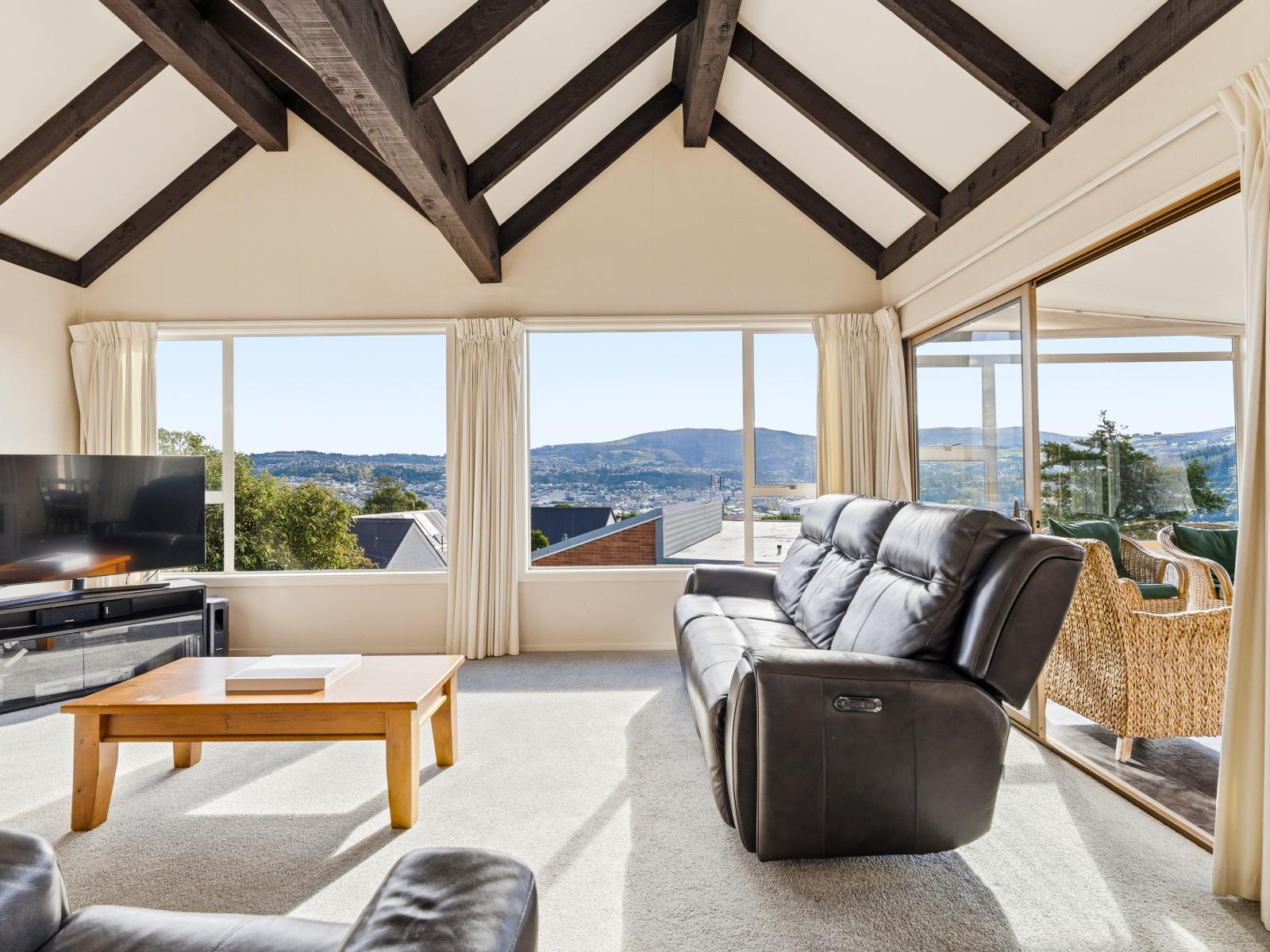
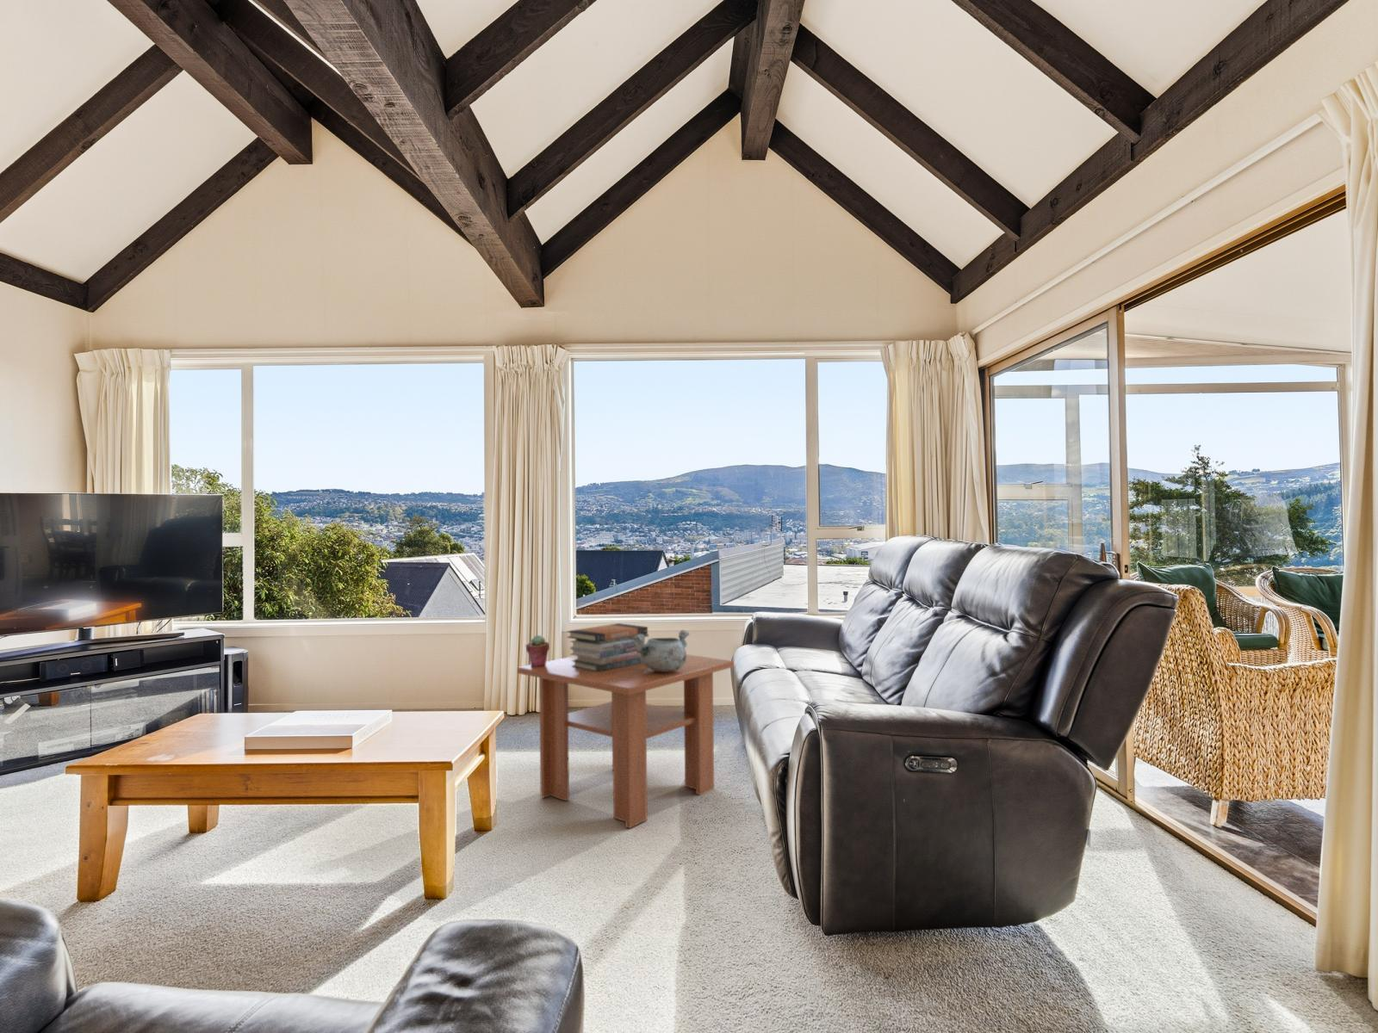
+ coffee table (627, 727)
+ book stack (608, 646)
+ decorative bowl (663, 650)
+ potted succulent (537, 649)
